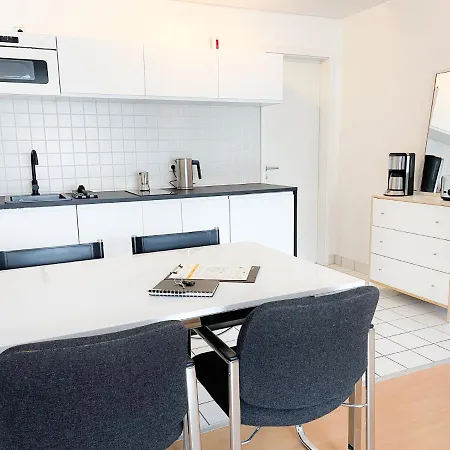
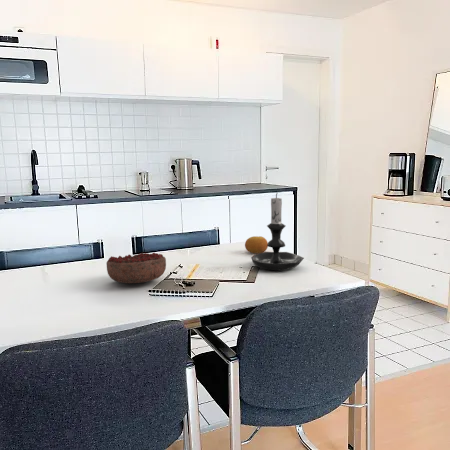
+ fruit (256, 244)
+ candle holder (277, 230)
+ decorative bowl (136, 266)
